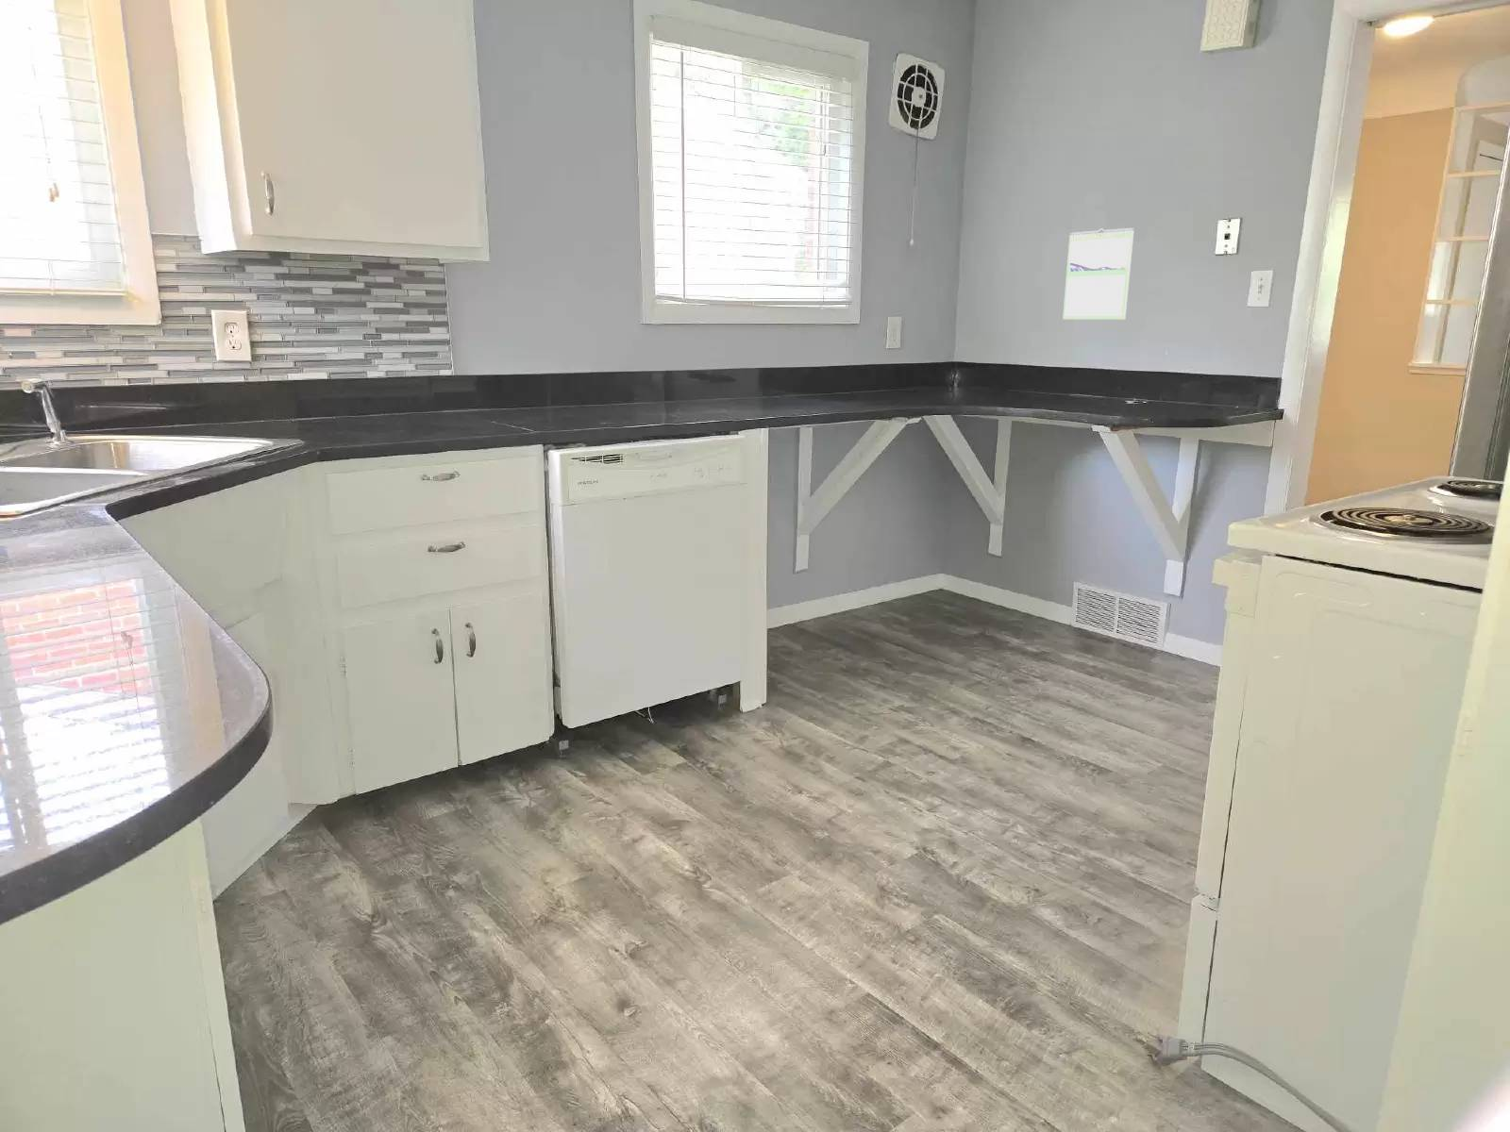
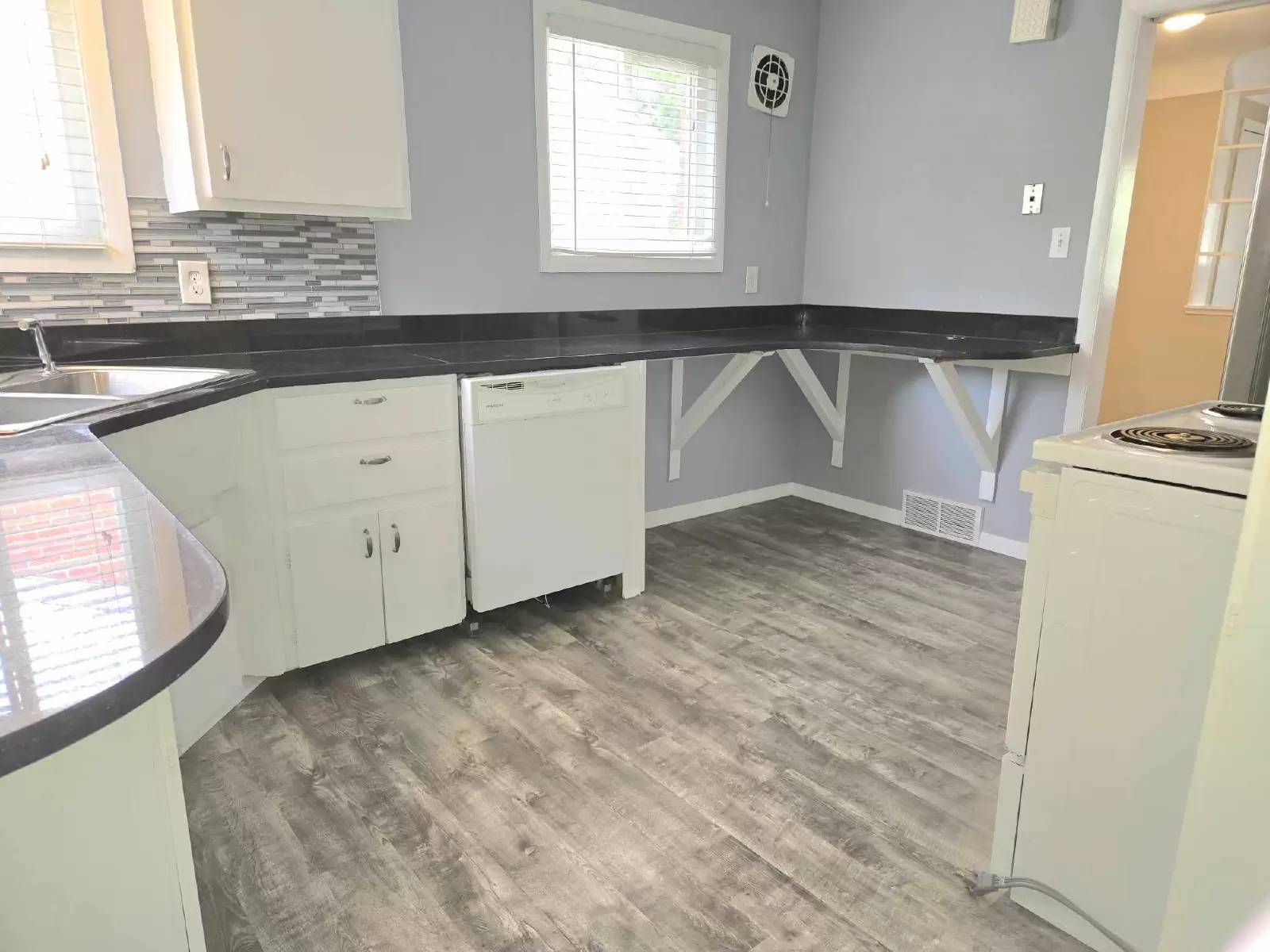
- calendar (1096, 273)
